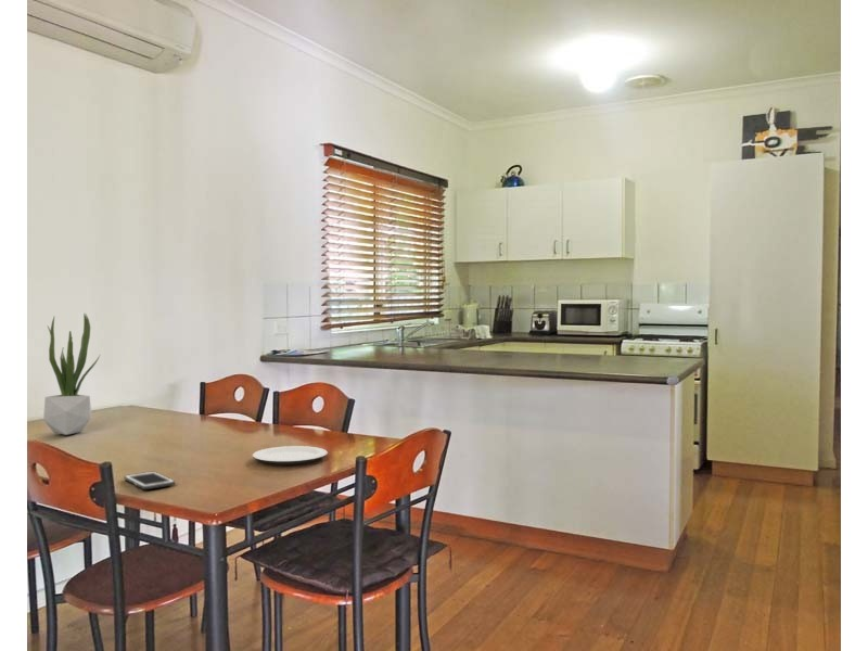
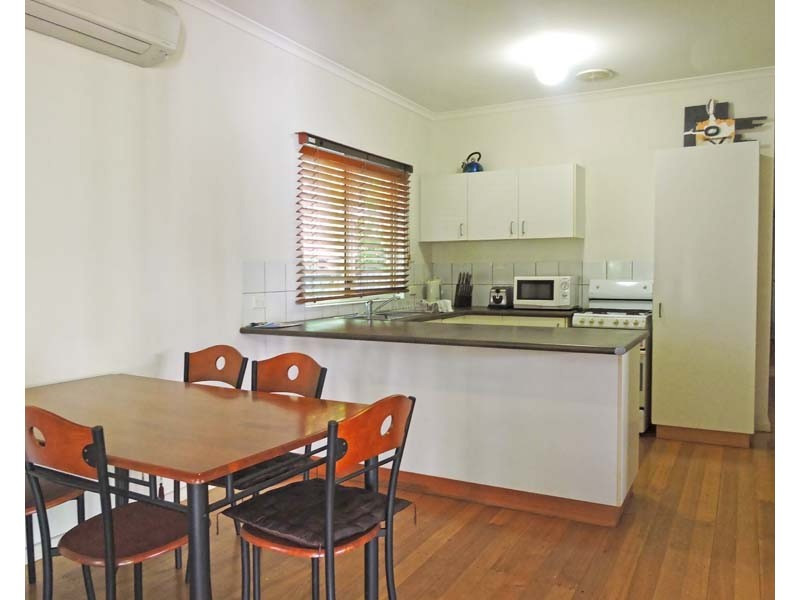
- cell phone (149, 480)
- plate (290, 455)
- potted plant (72, 372)
